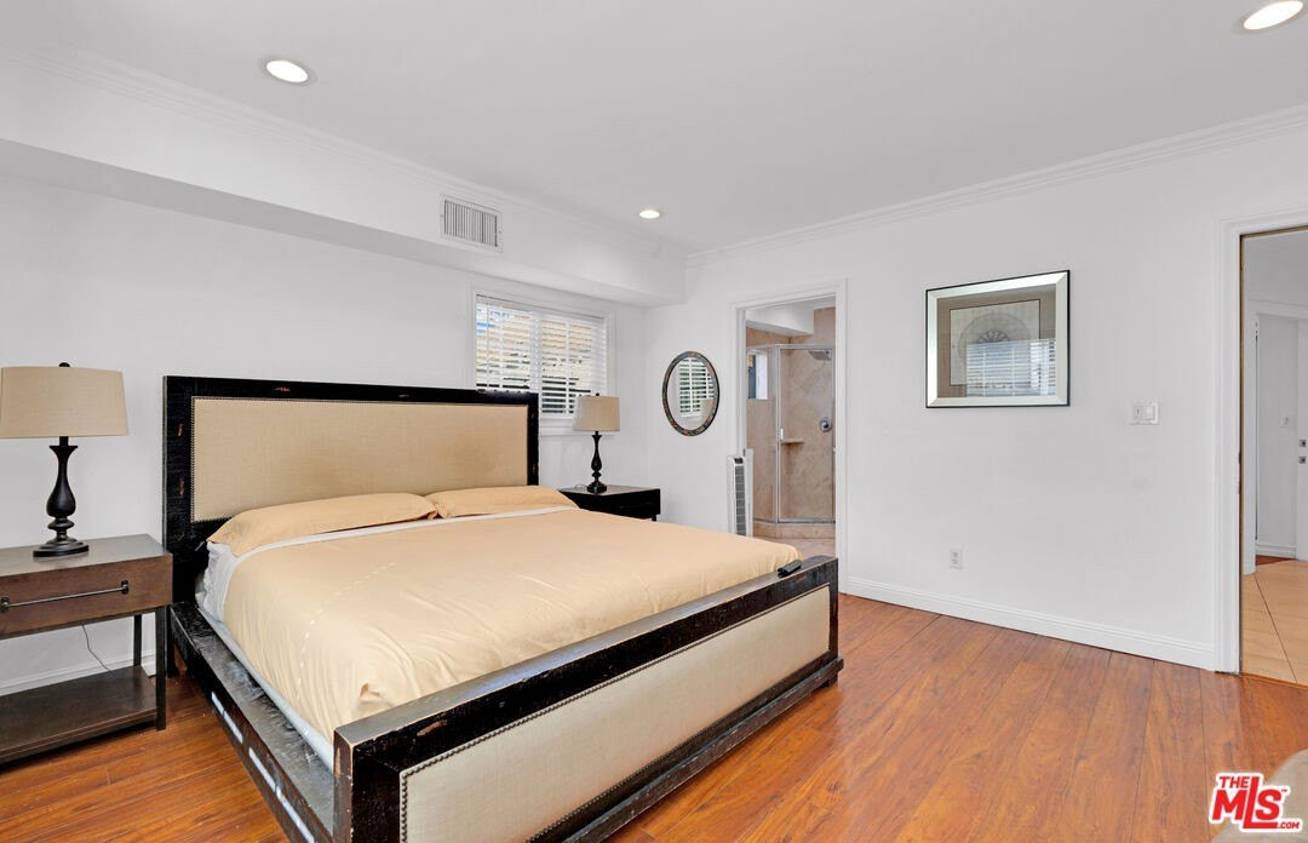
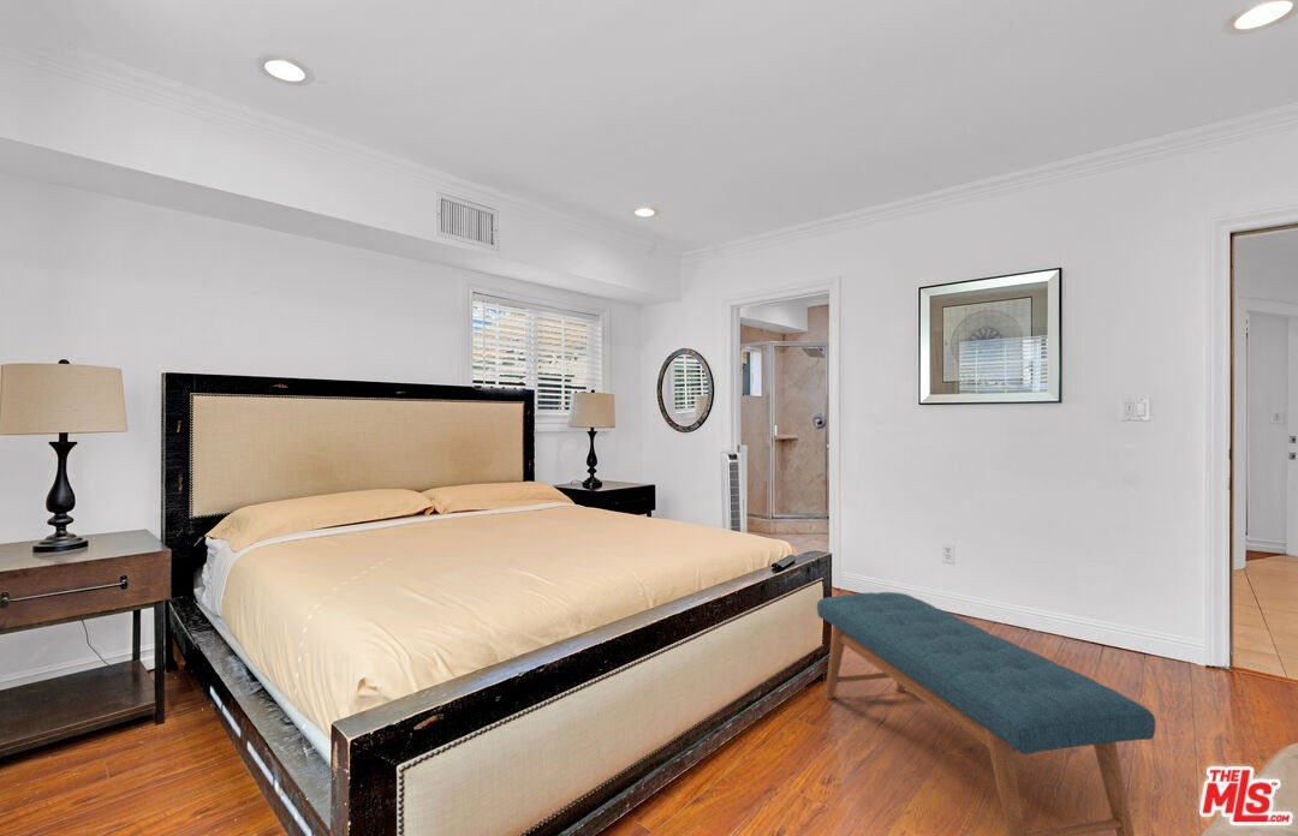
+ bench (946, 695)
